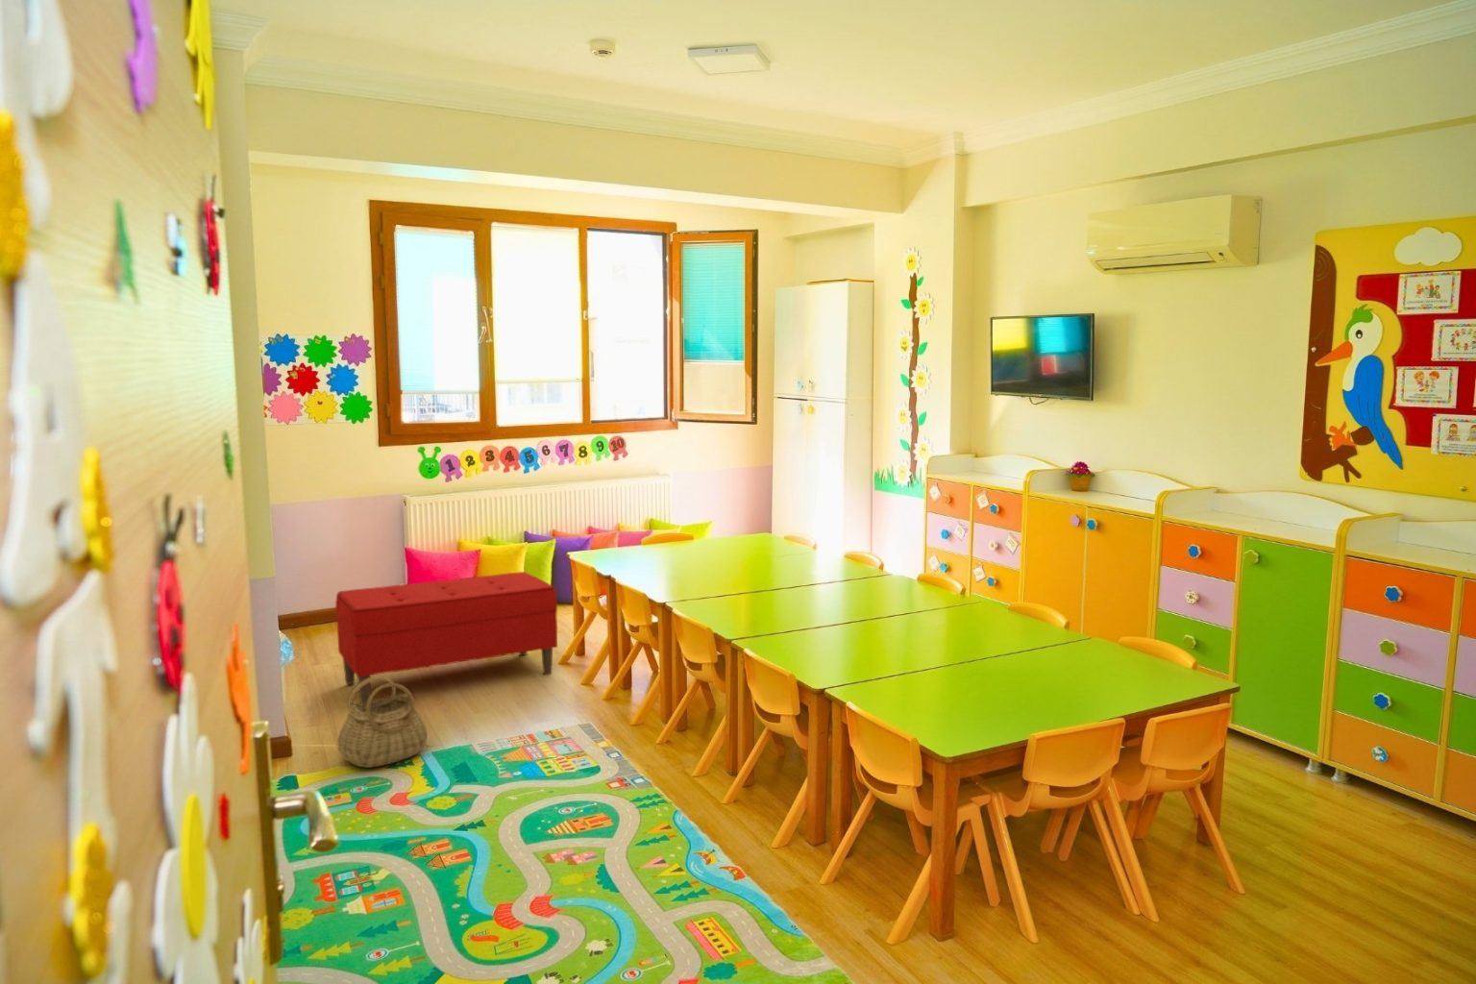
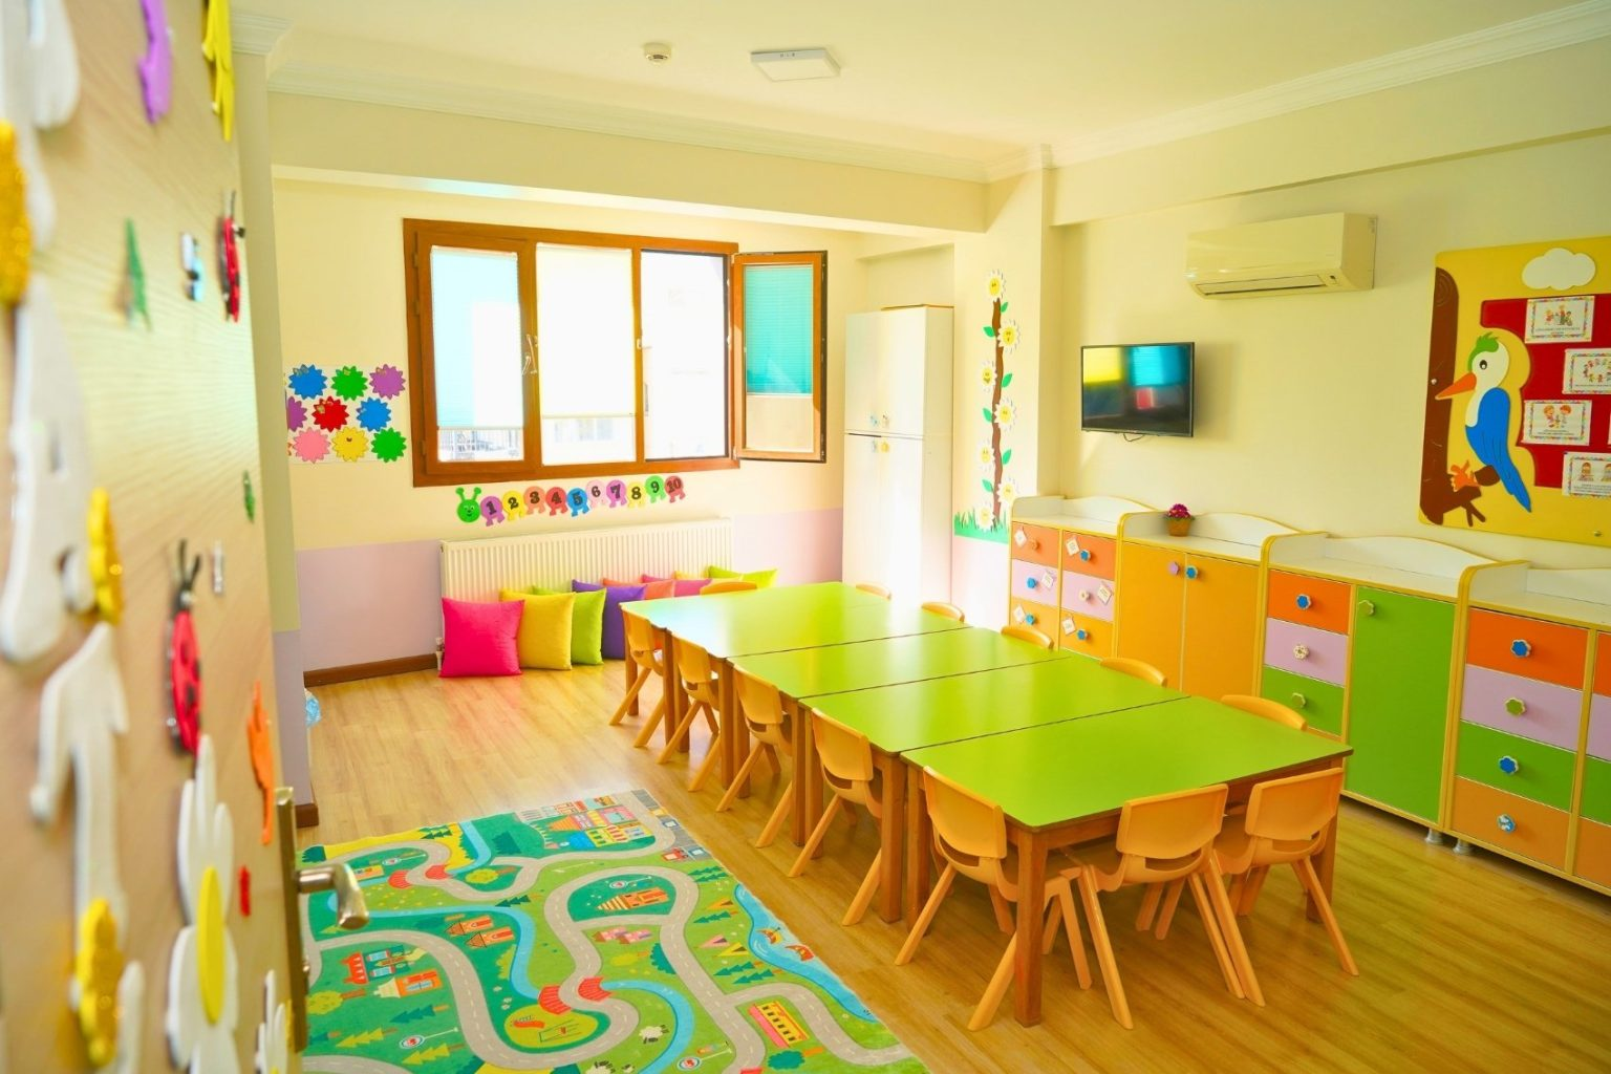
- basket (381, 718)
- bench (449, 634)
